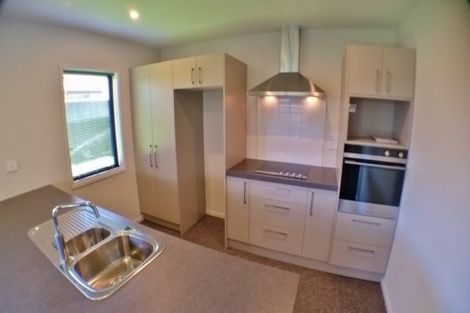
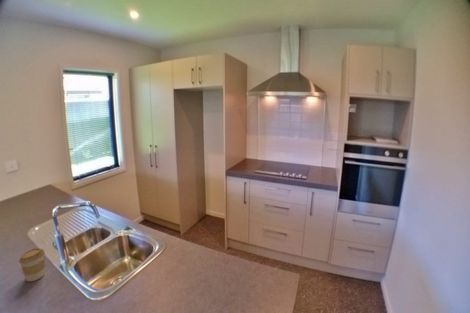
+ coffee cup (33, 264)
